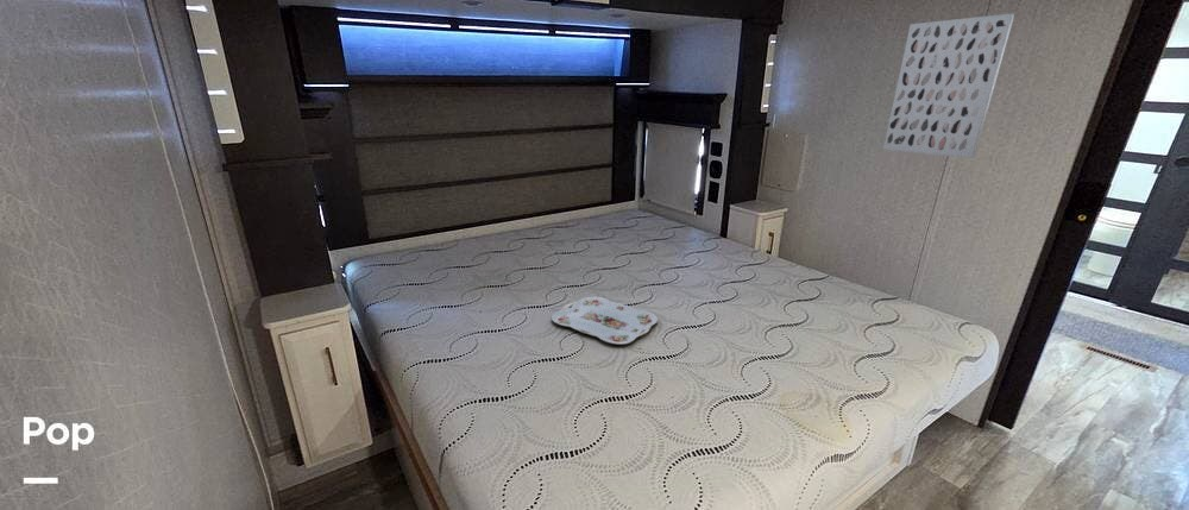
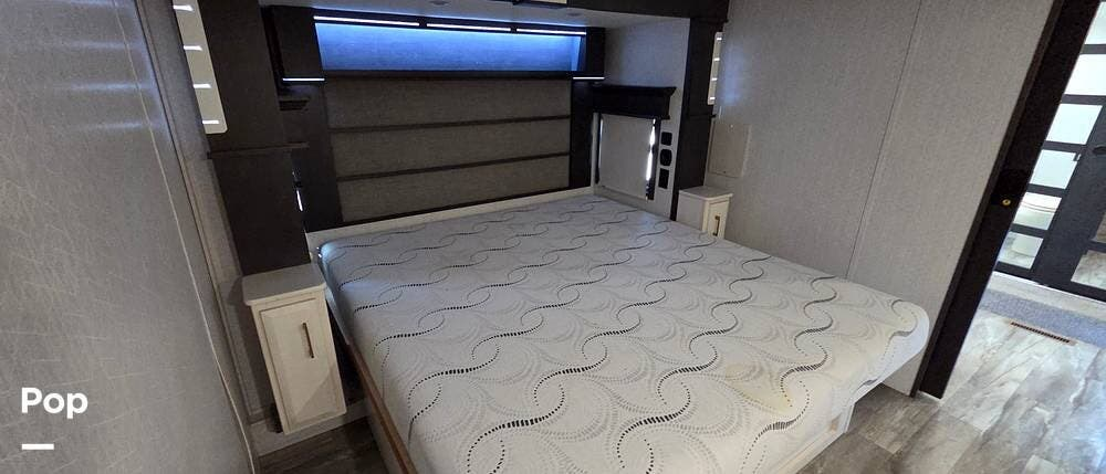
- serving tray (604, 319)
- wall art (940, 89)
